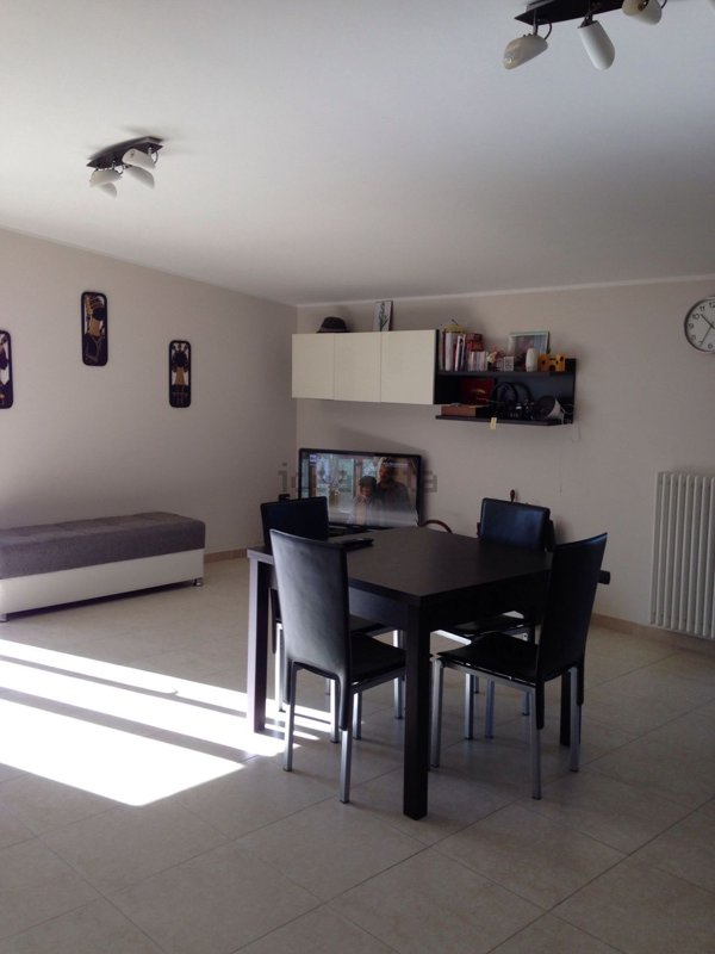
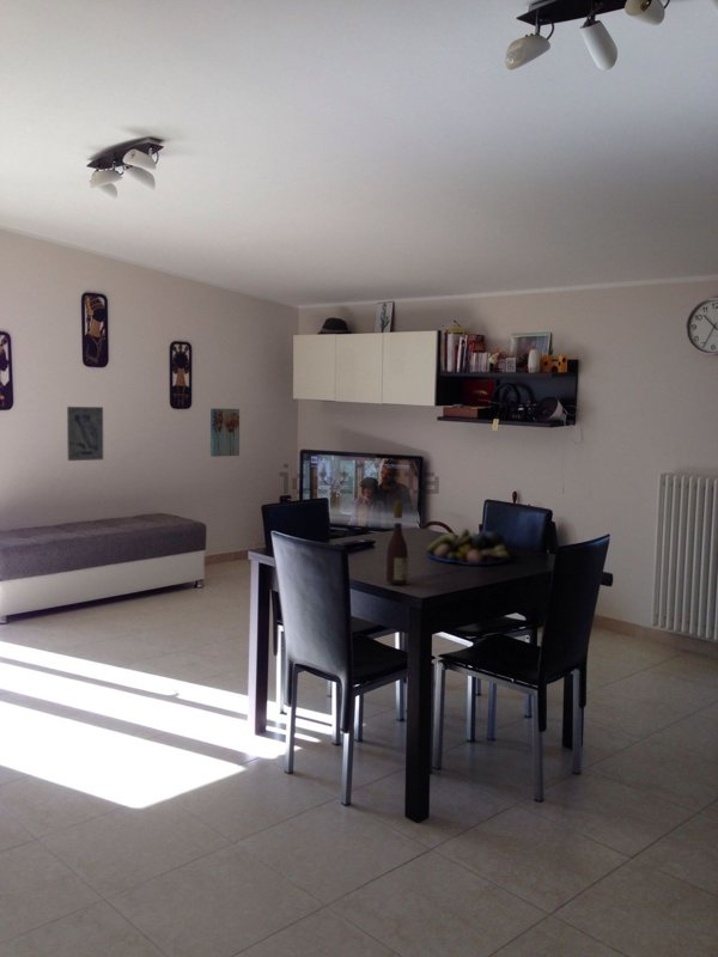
+ wall art (225, 432)
+ wine bottle (397, 542)
+ fruit bowl (468, 542)
+ wall art (85, 433)
